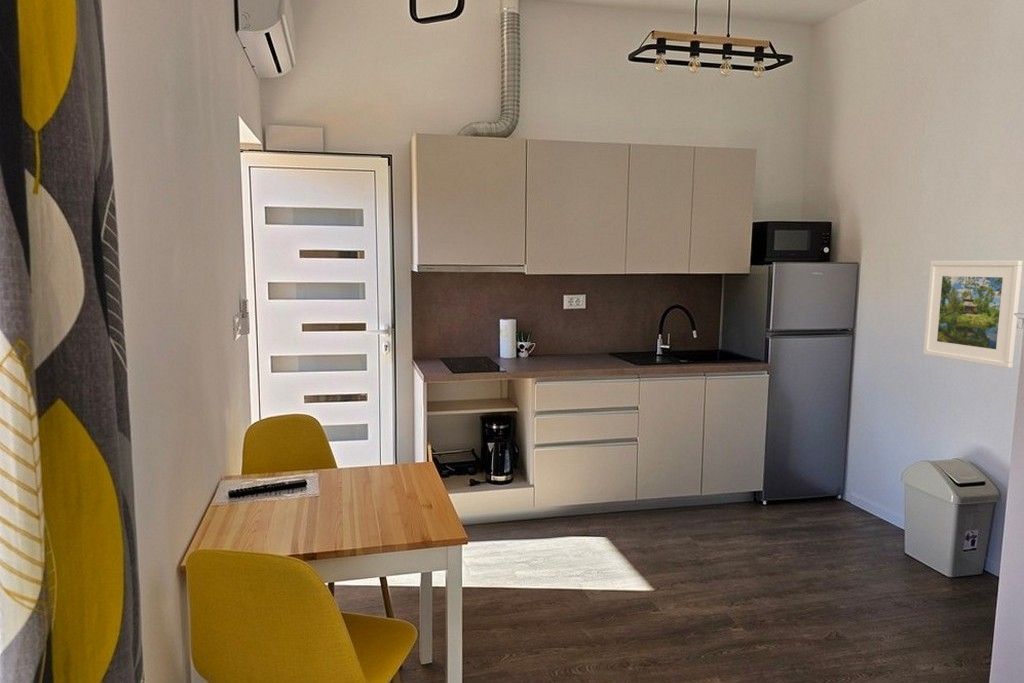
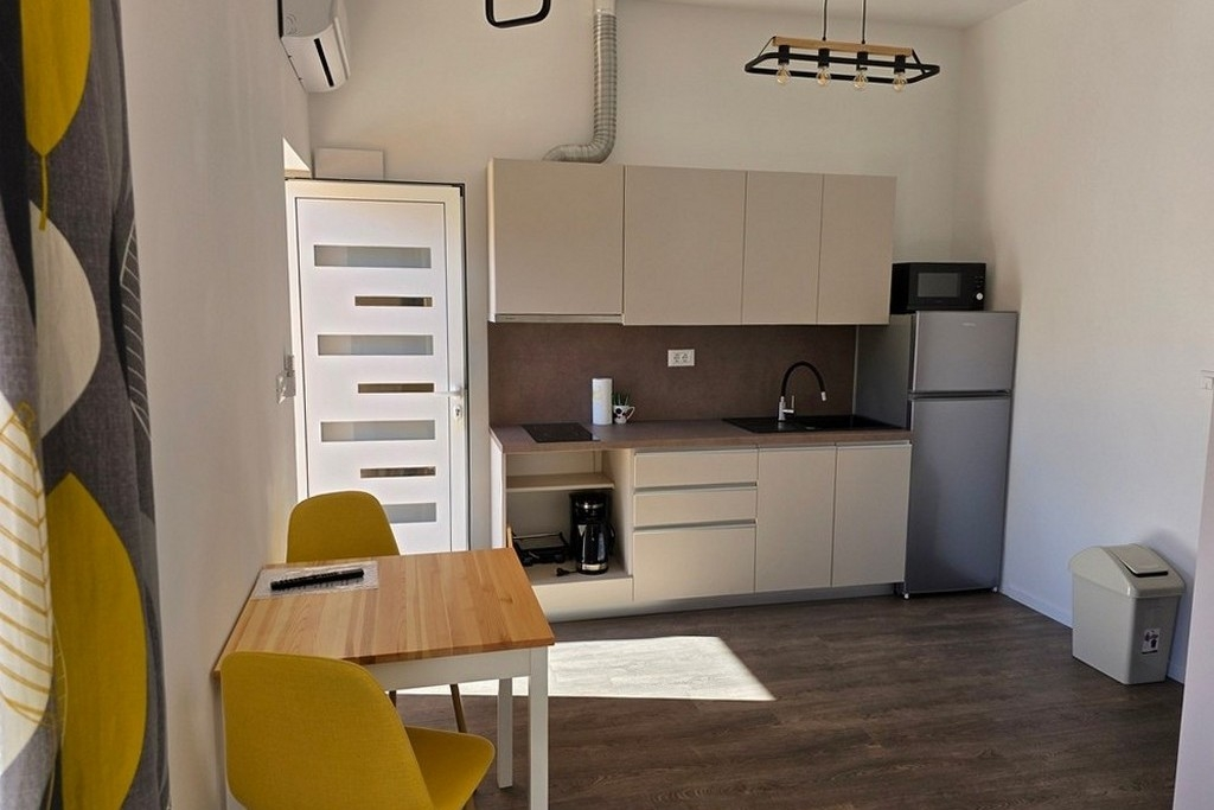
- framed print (969, 311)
